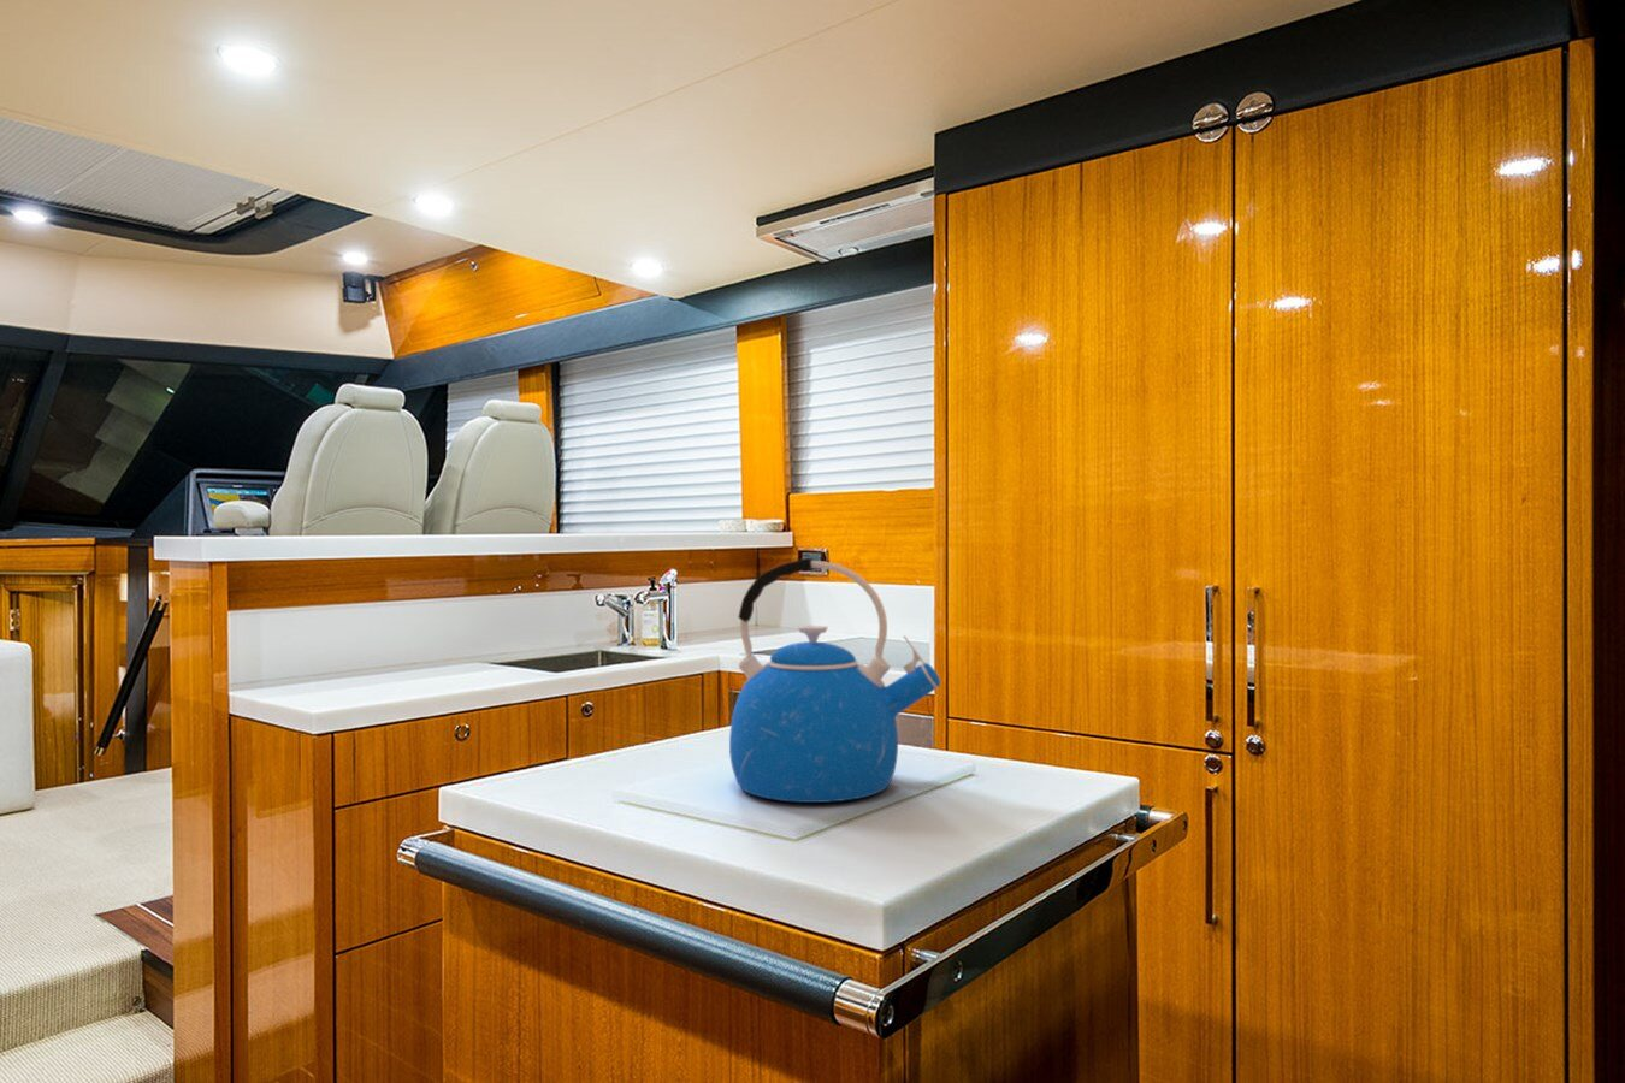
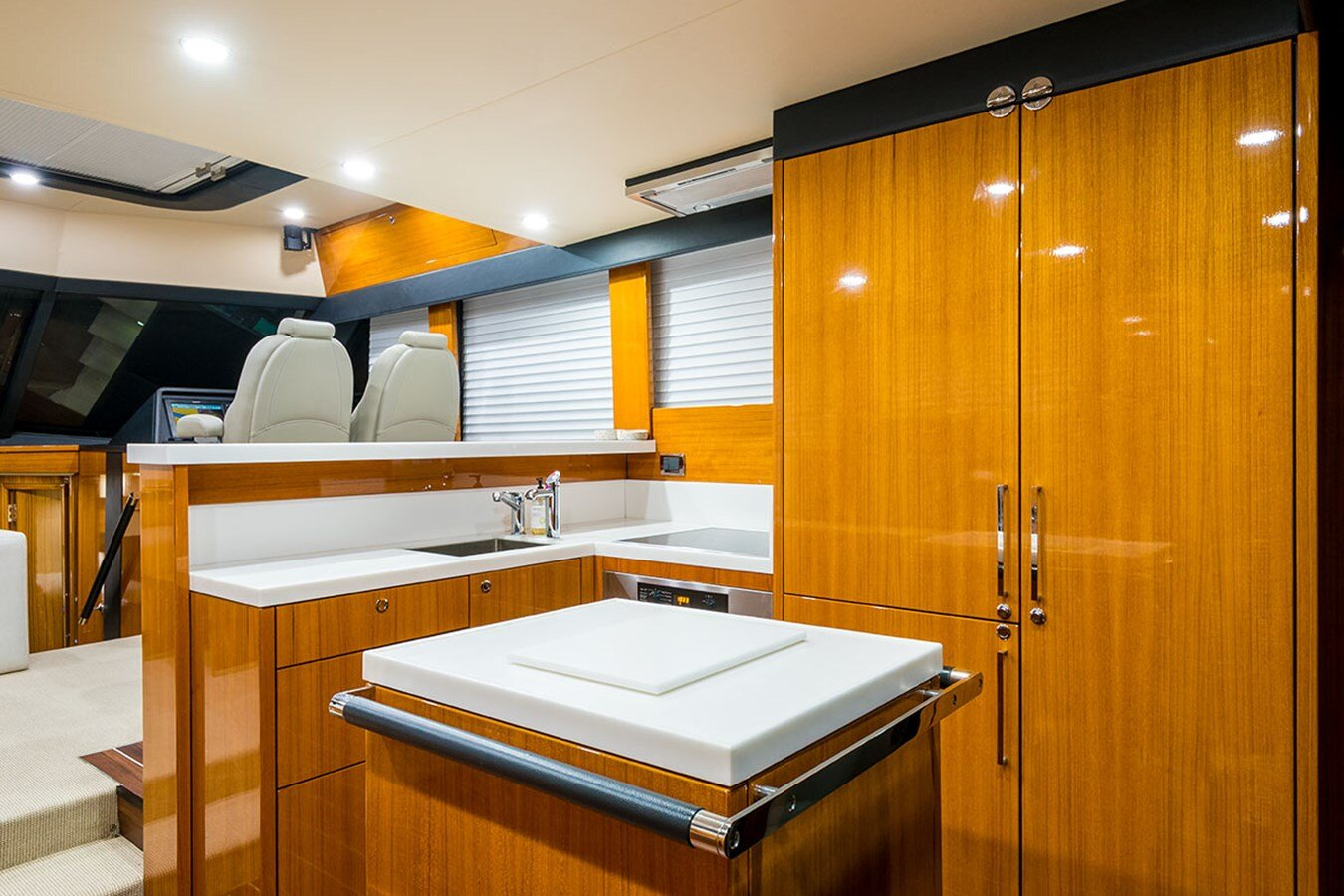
- kettle (833, 671)
